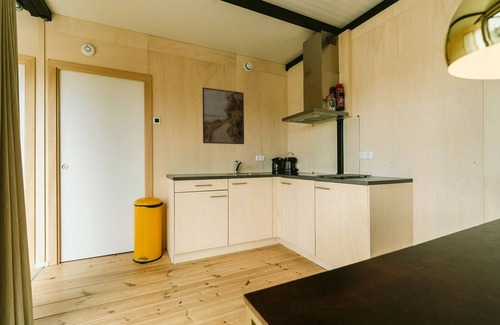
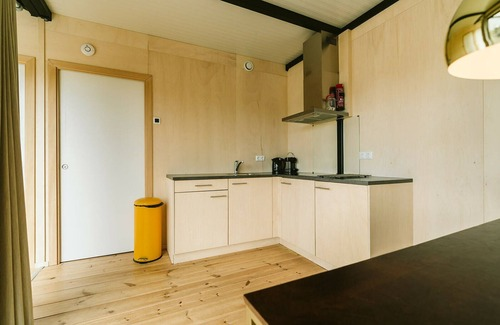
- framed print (224, 117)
